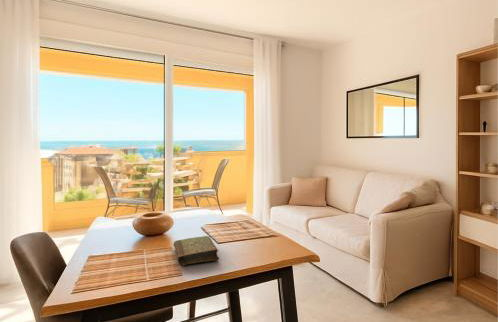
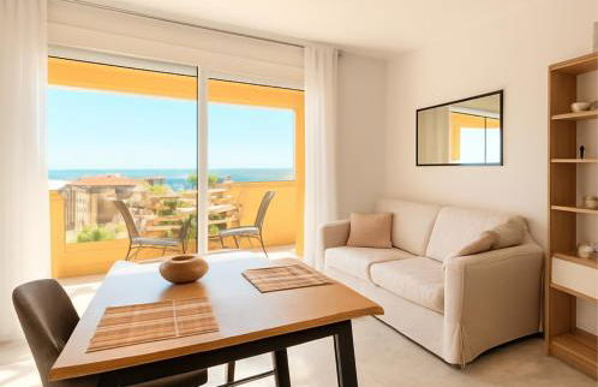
- book (194, 249)
